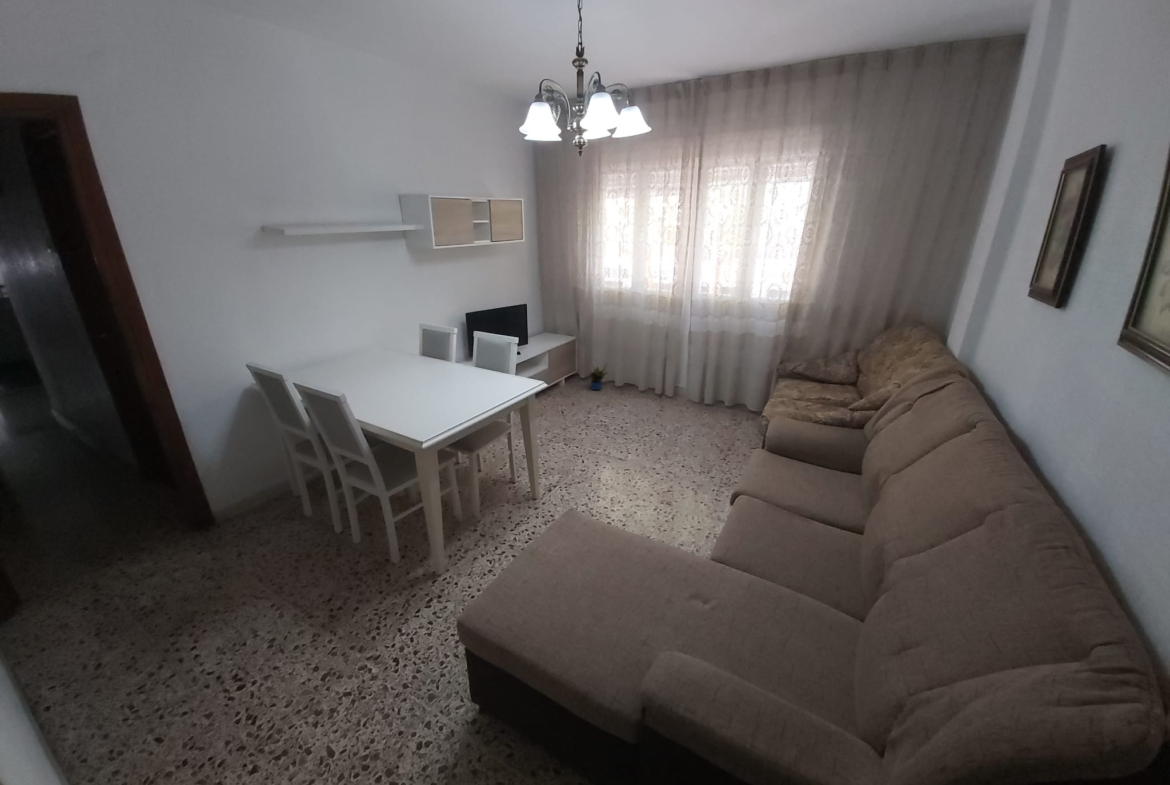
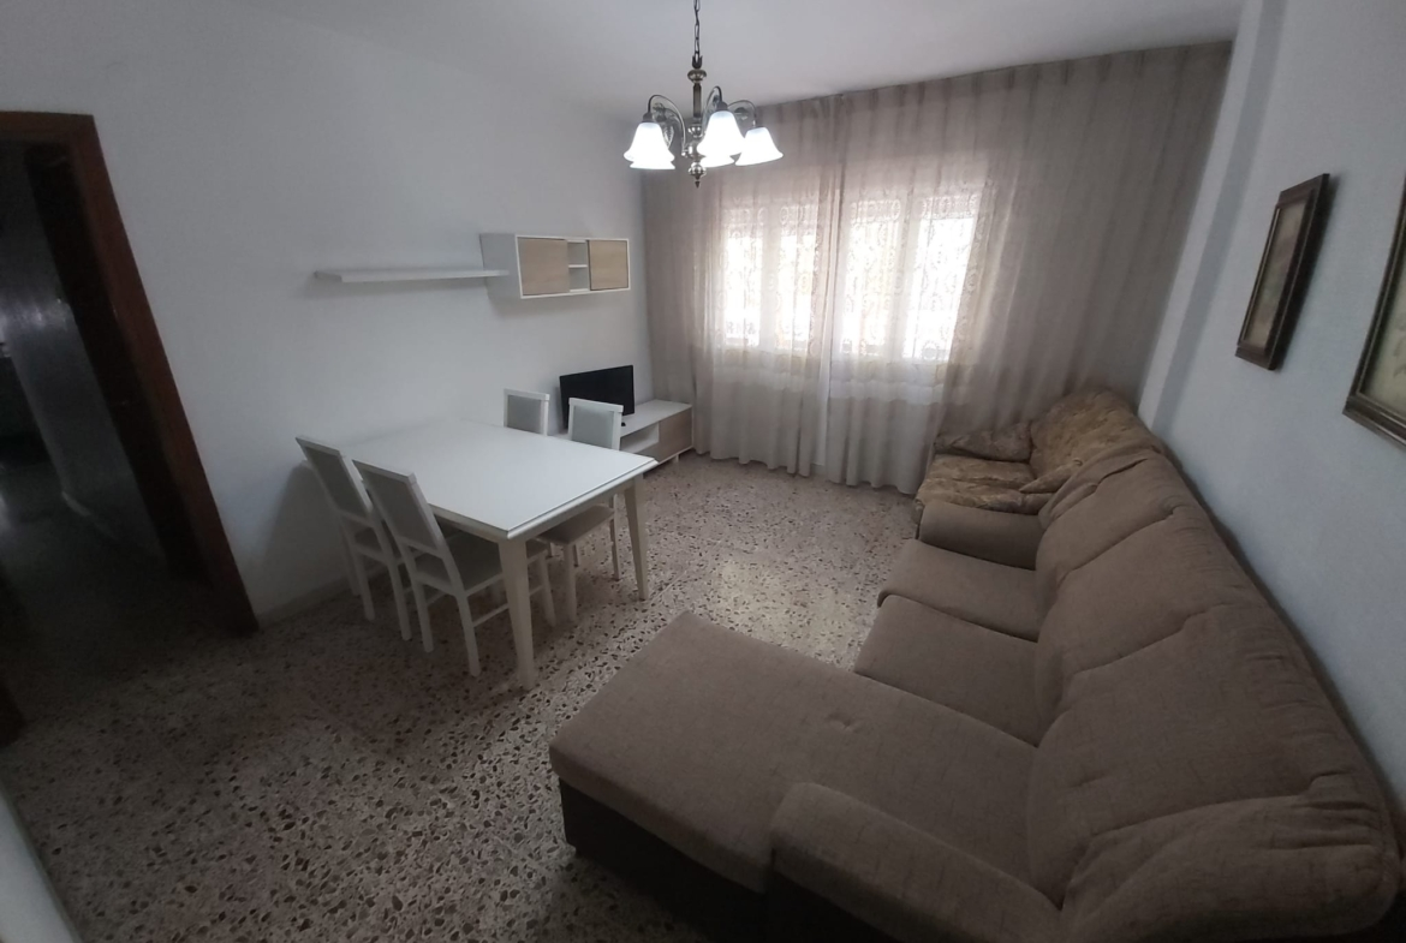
- potted plant (599, 374)
